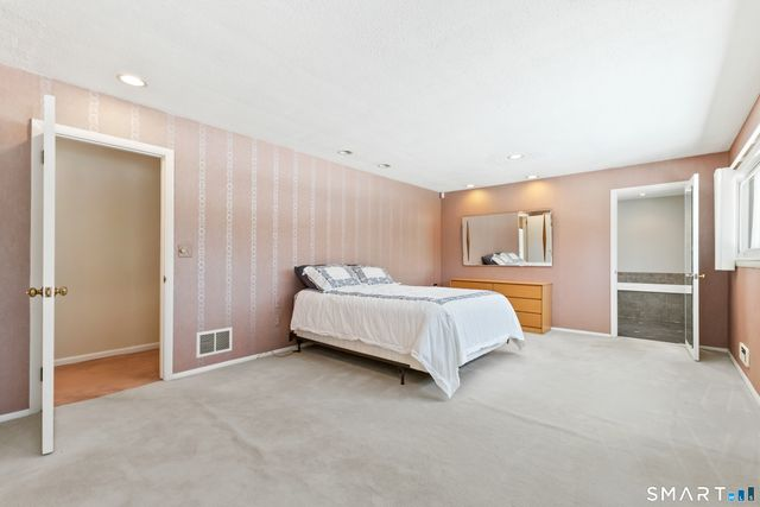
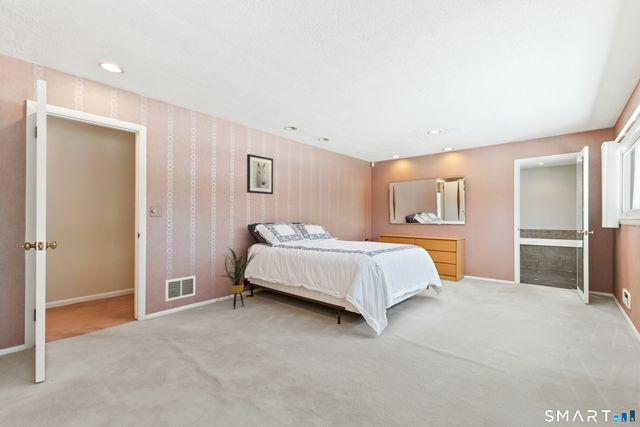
+ wall art (260, 175)
+ house plant (238, 277)
